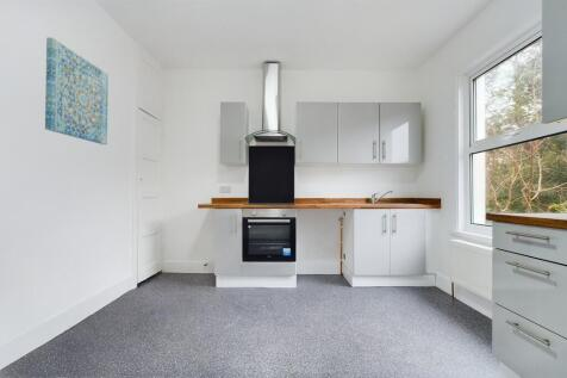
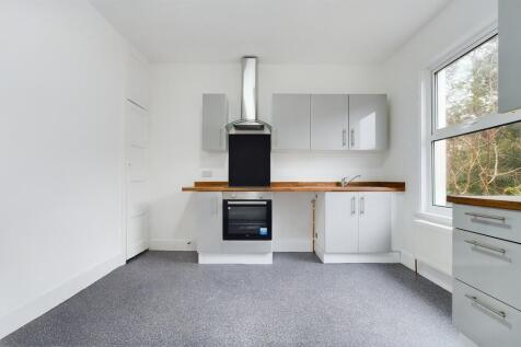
- wall art (80, 98)
